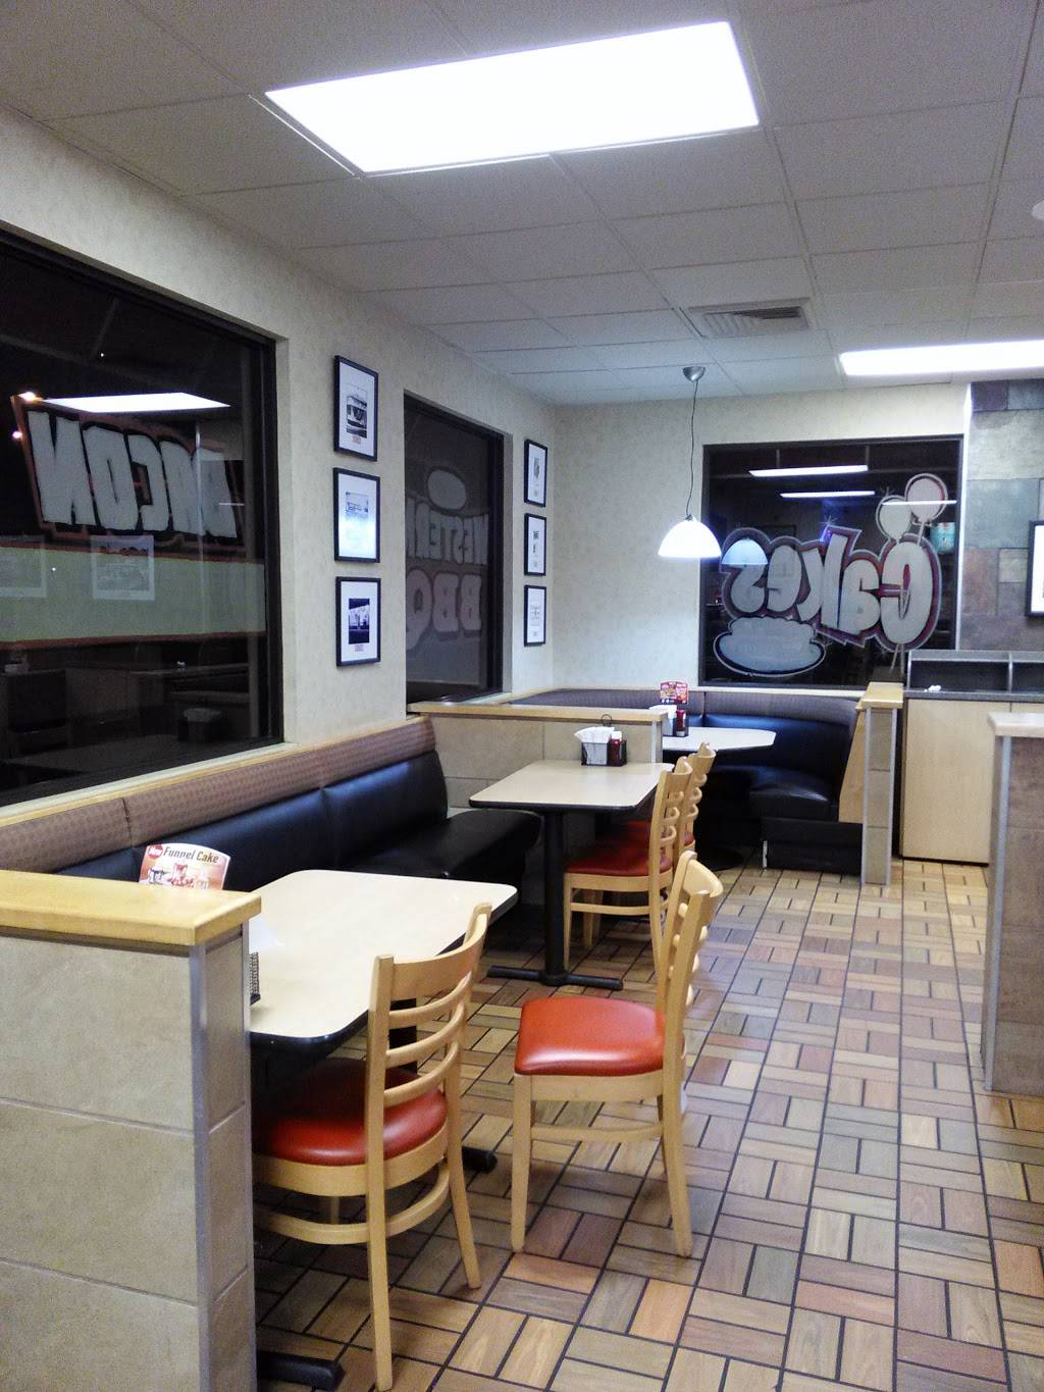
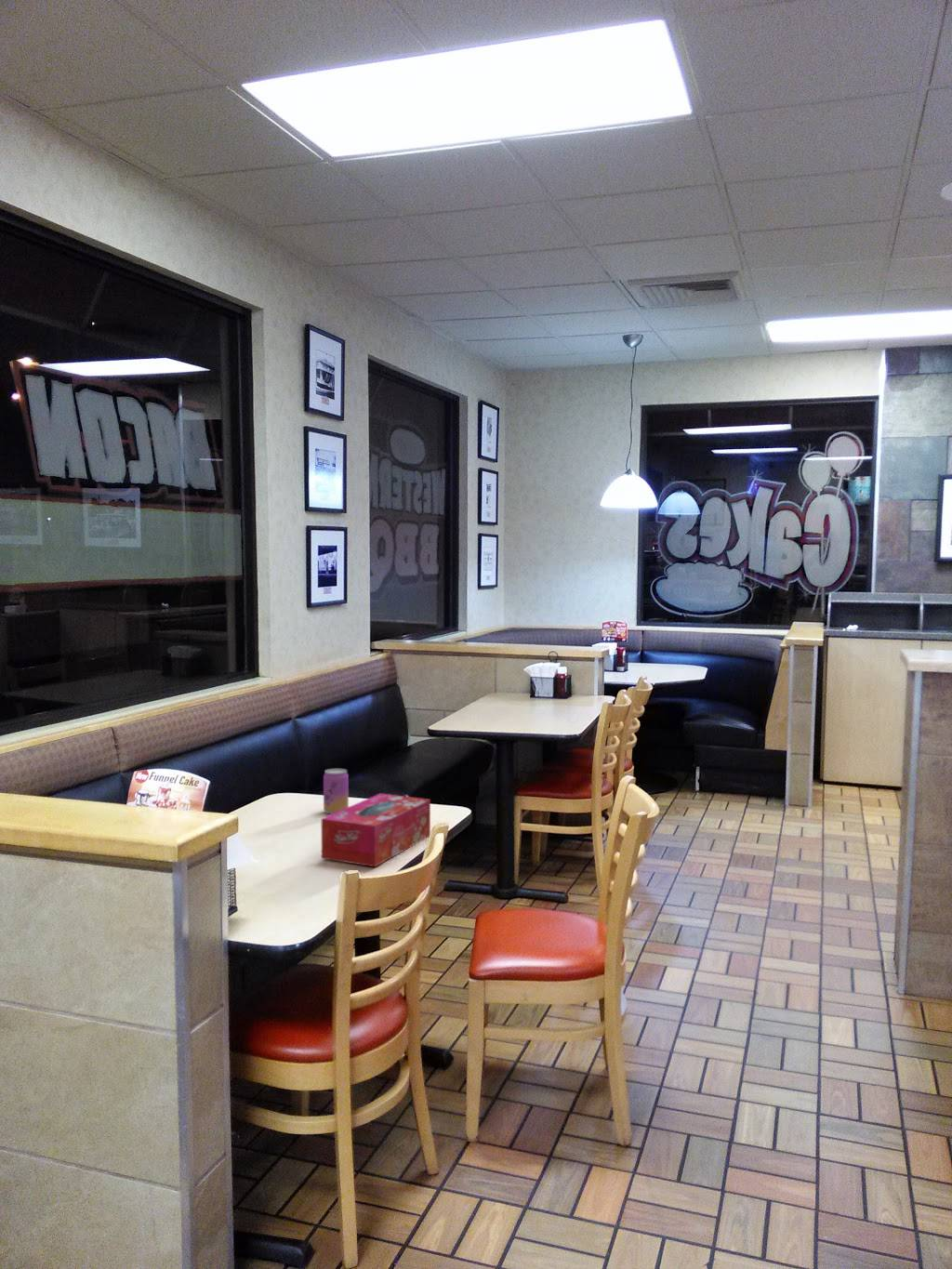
+ beverage can (336, 791)
+ tissue box (377, 827)
